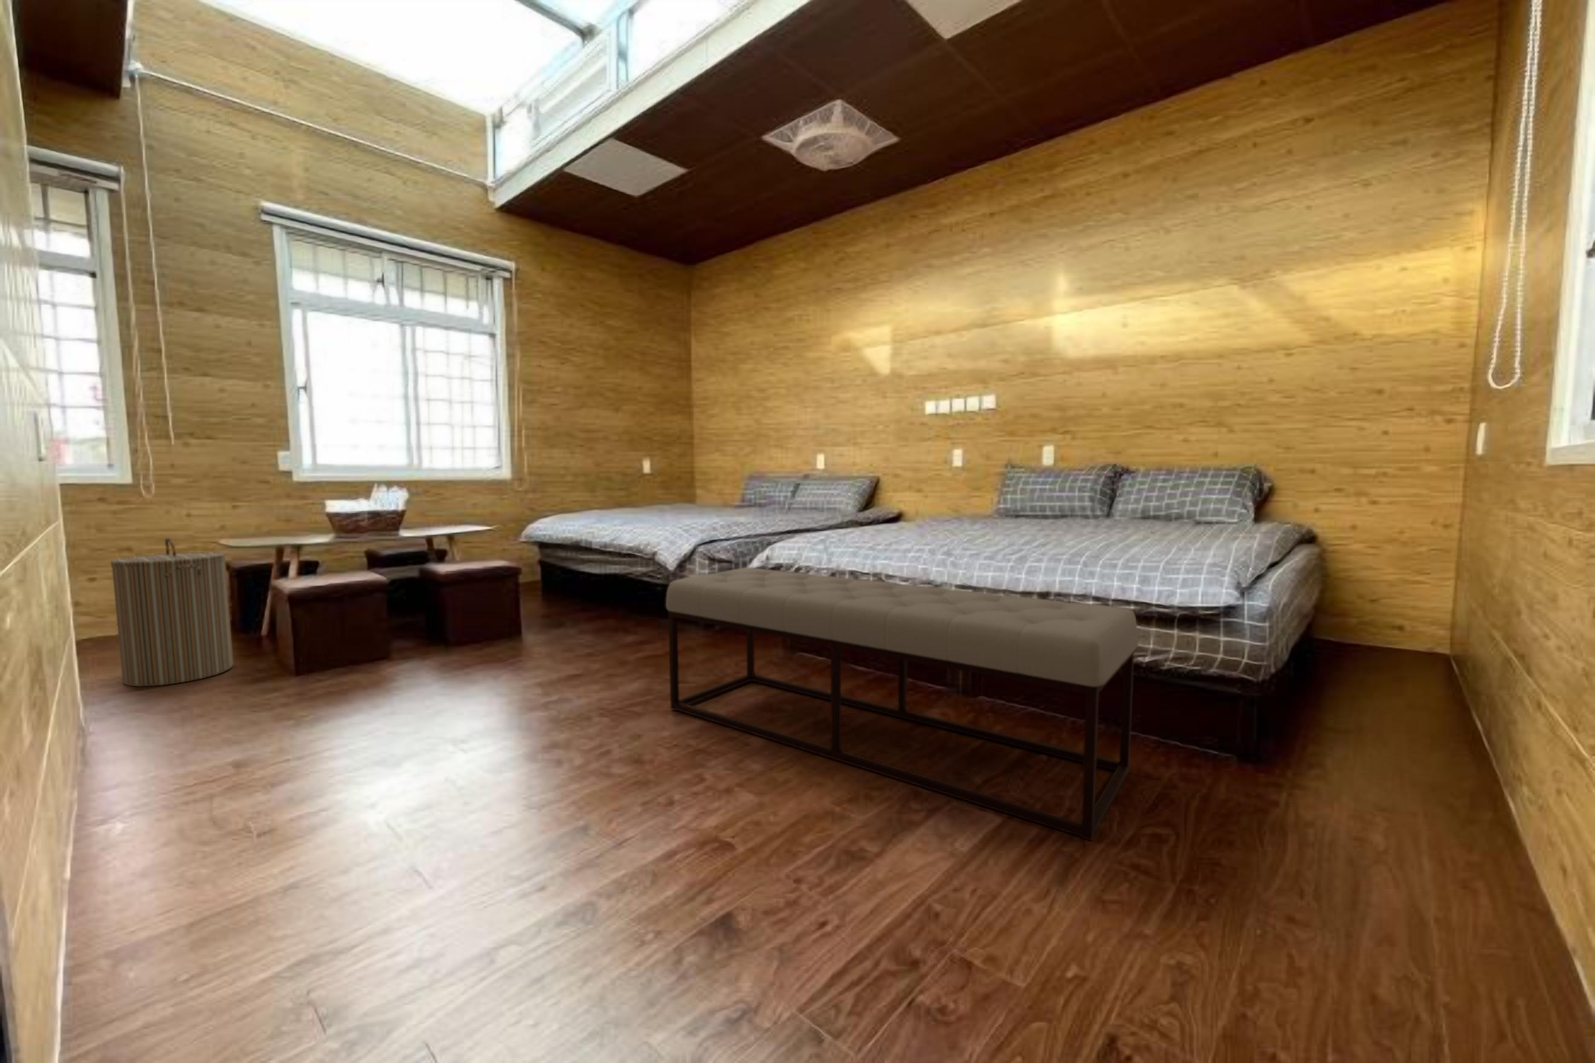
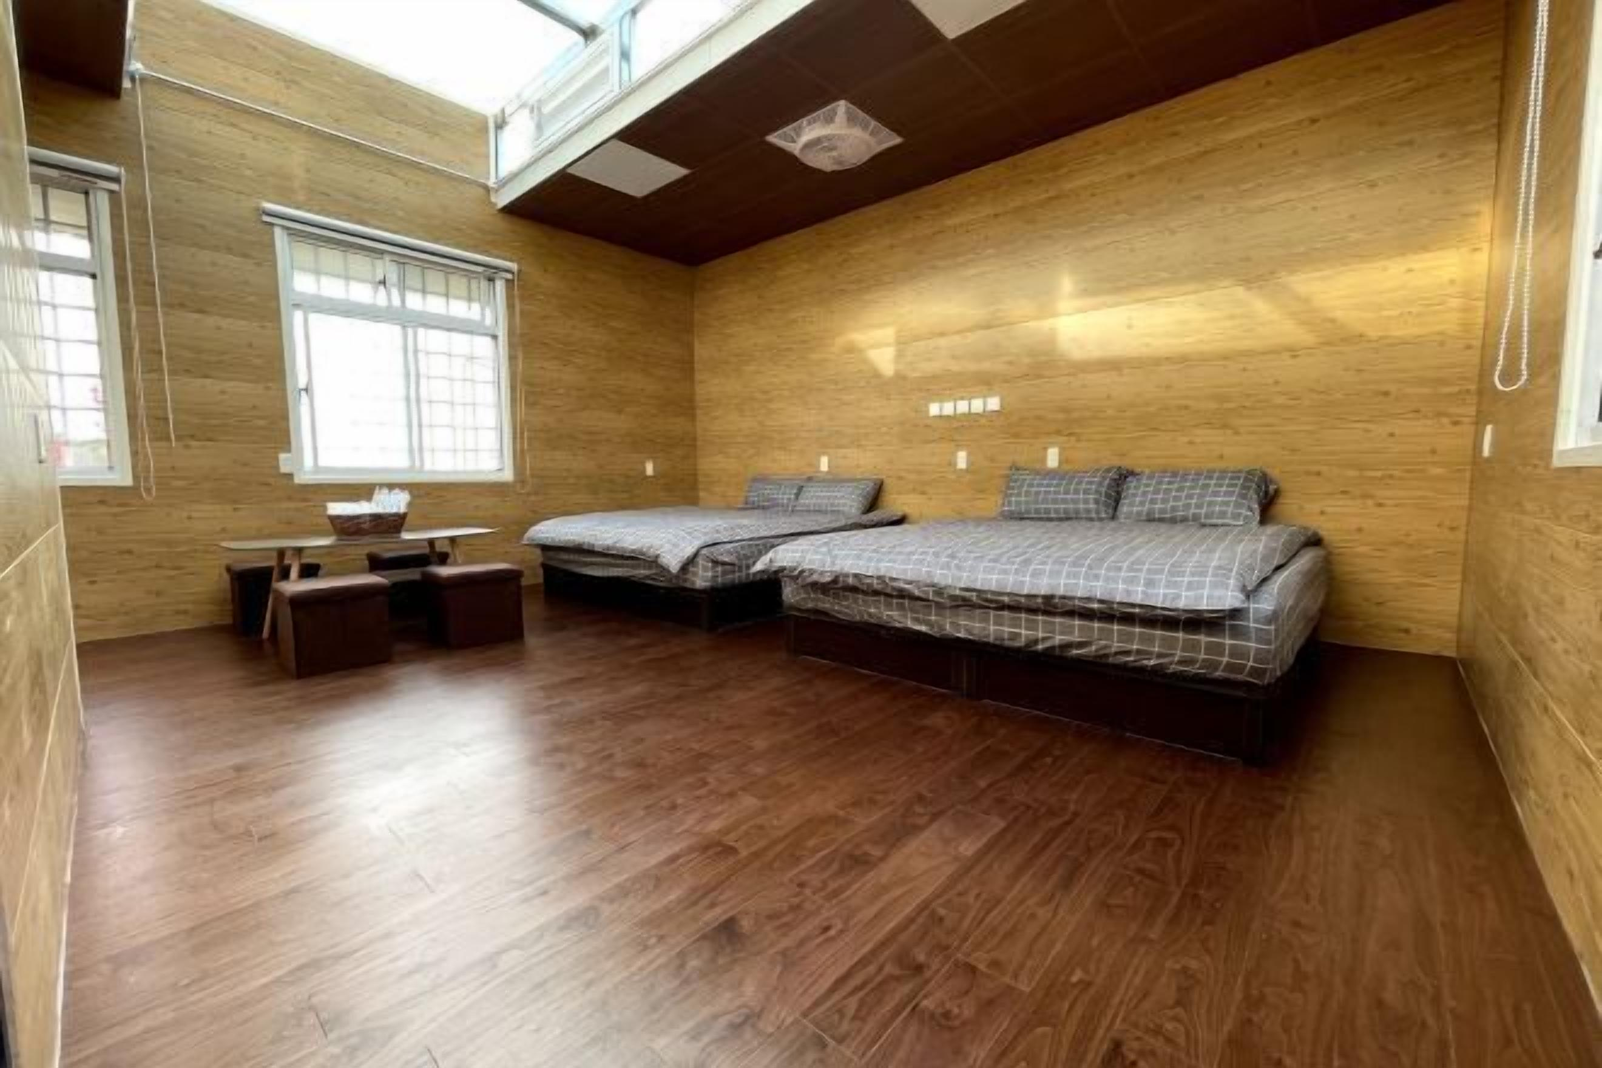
- laundry hamper (174, 606)
- bench (875, 654)
